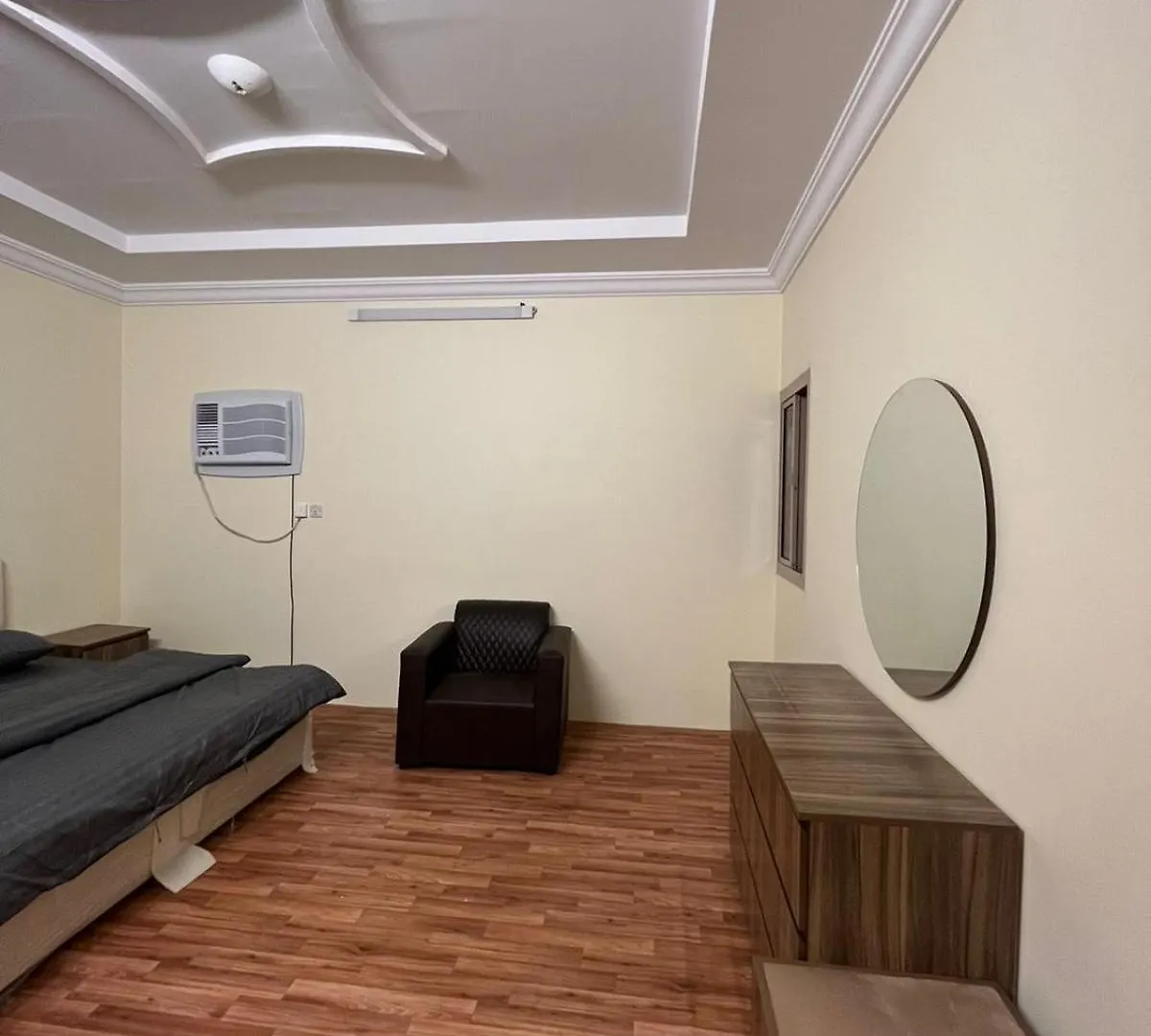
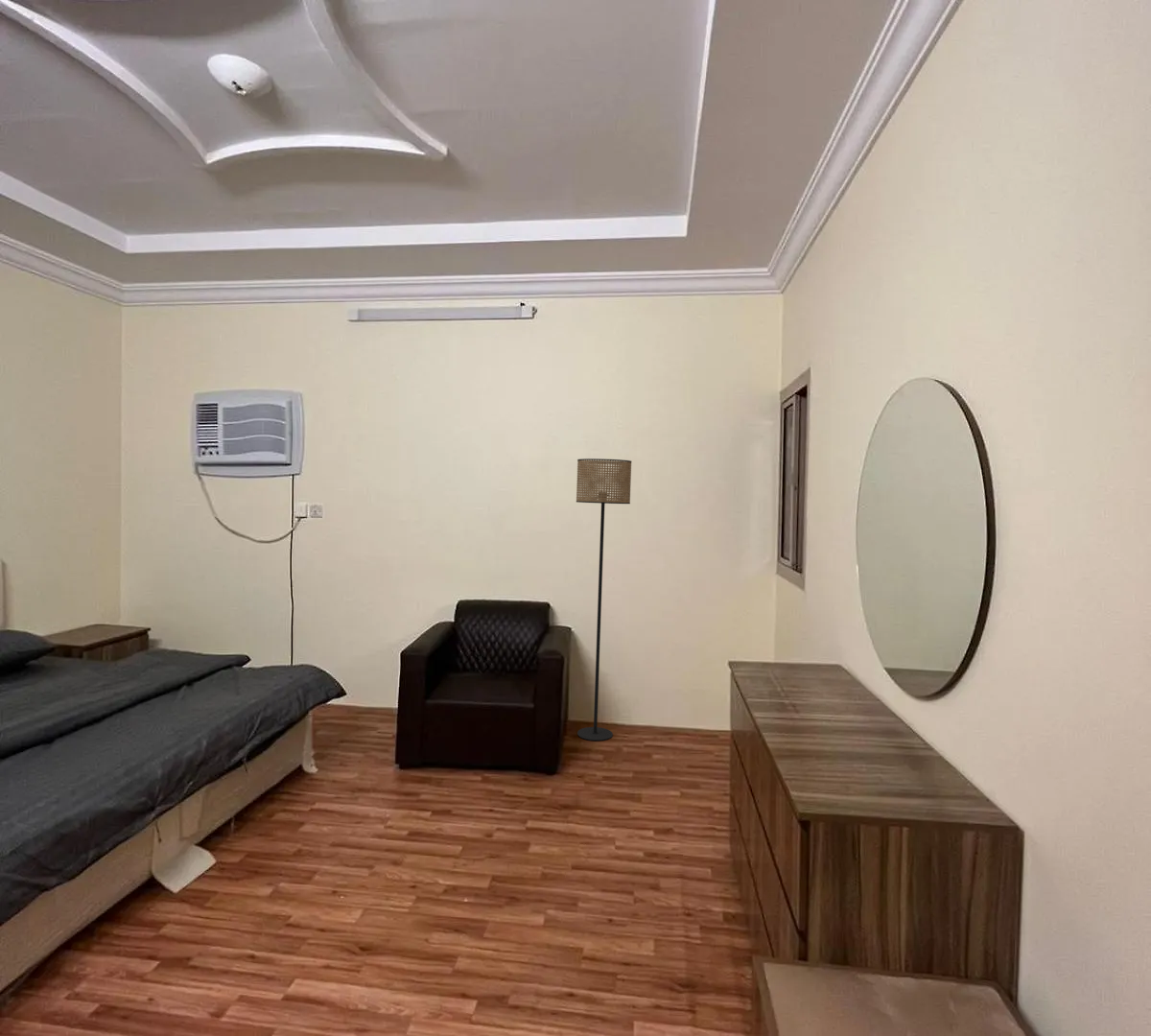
+ floor lamp (599, 598)
